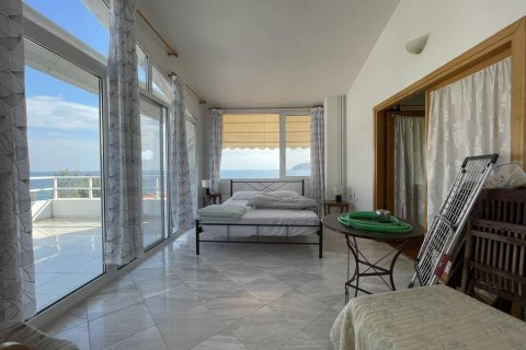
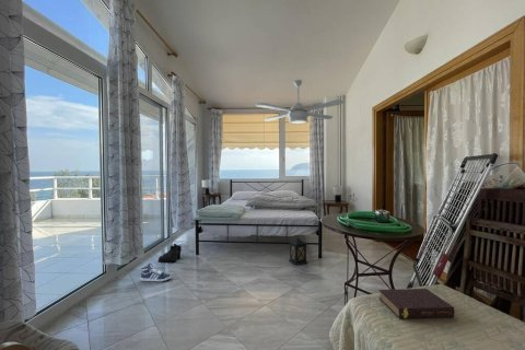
+ ceiling fan (298, 102)
+ boots (170, 252)
+ lantern (298, 248)
+ book (413, 302)
+ sneaker (155, 271)
